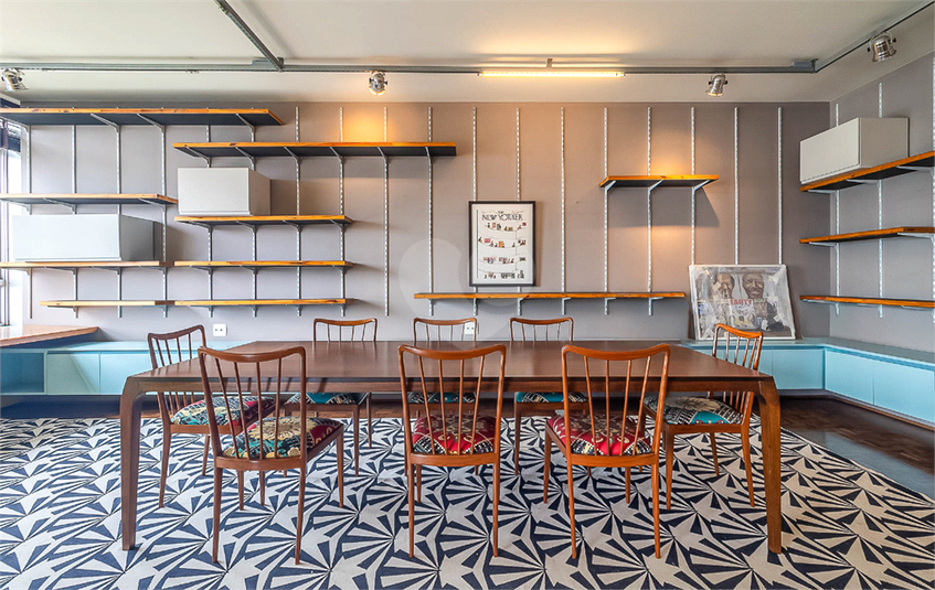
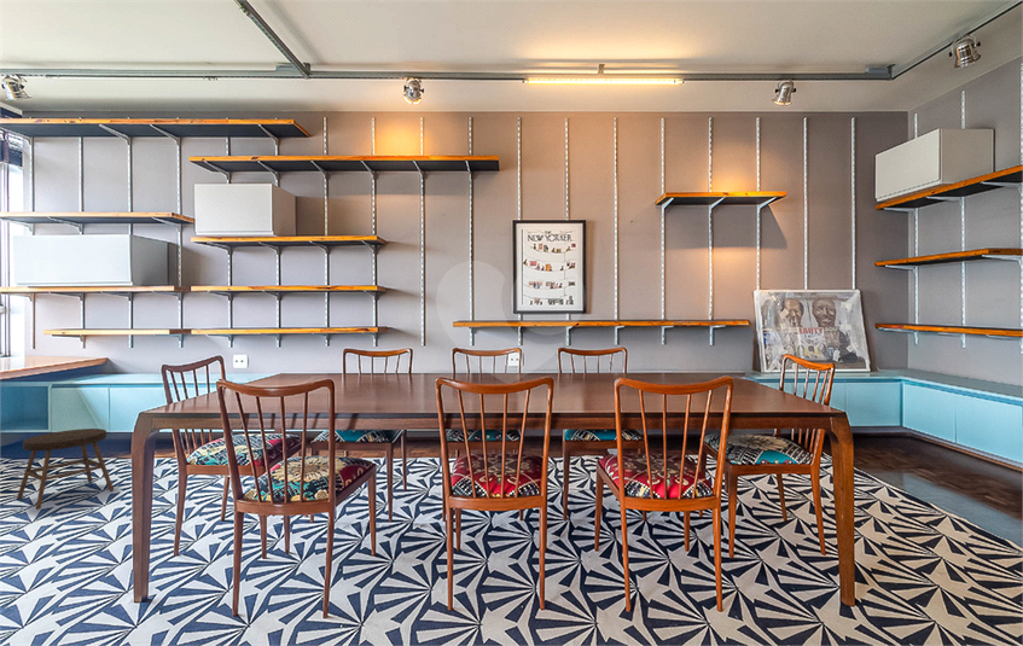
+ stool (66, 465)
